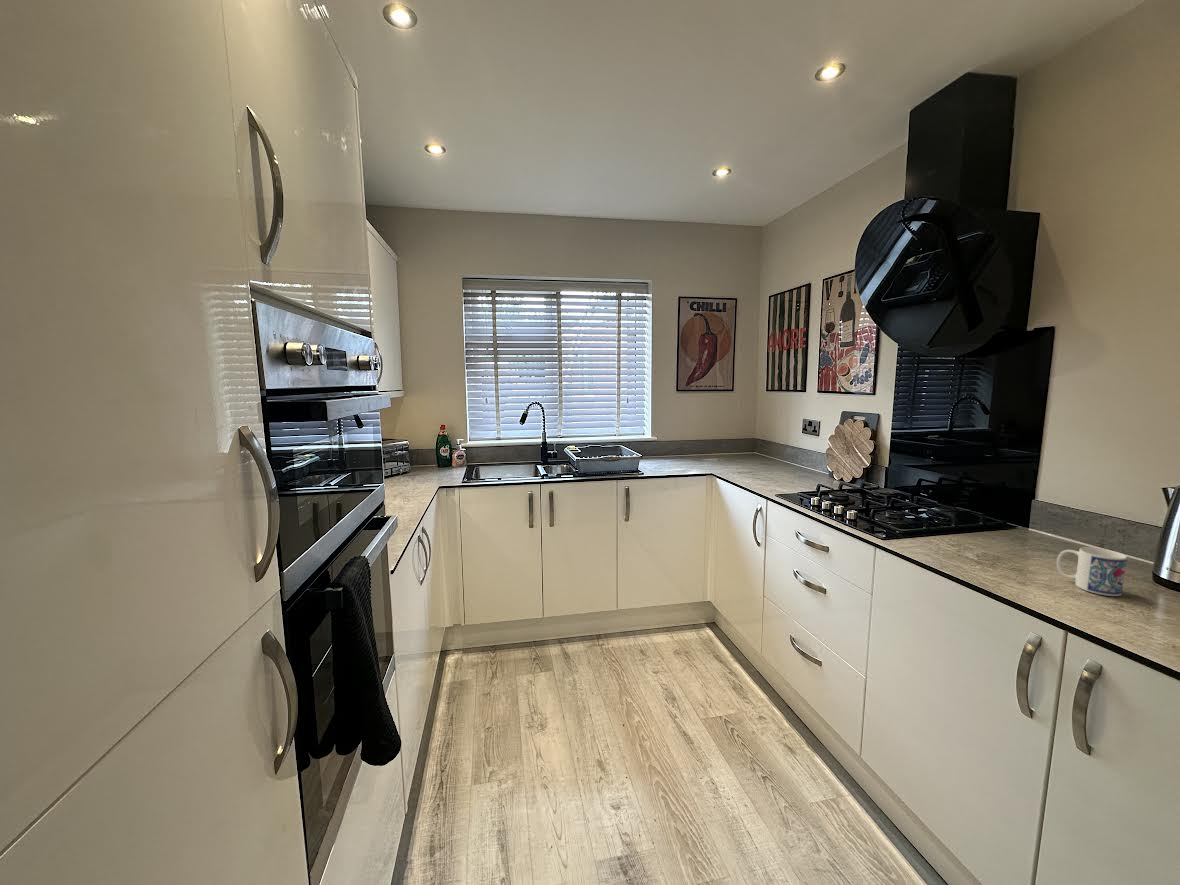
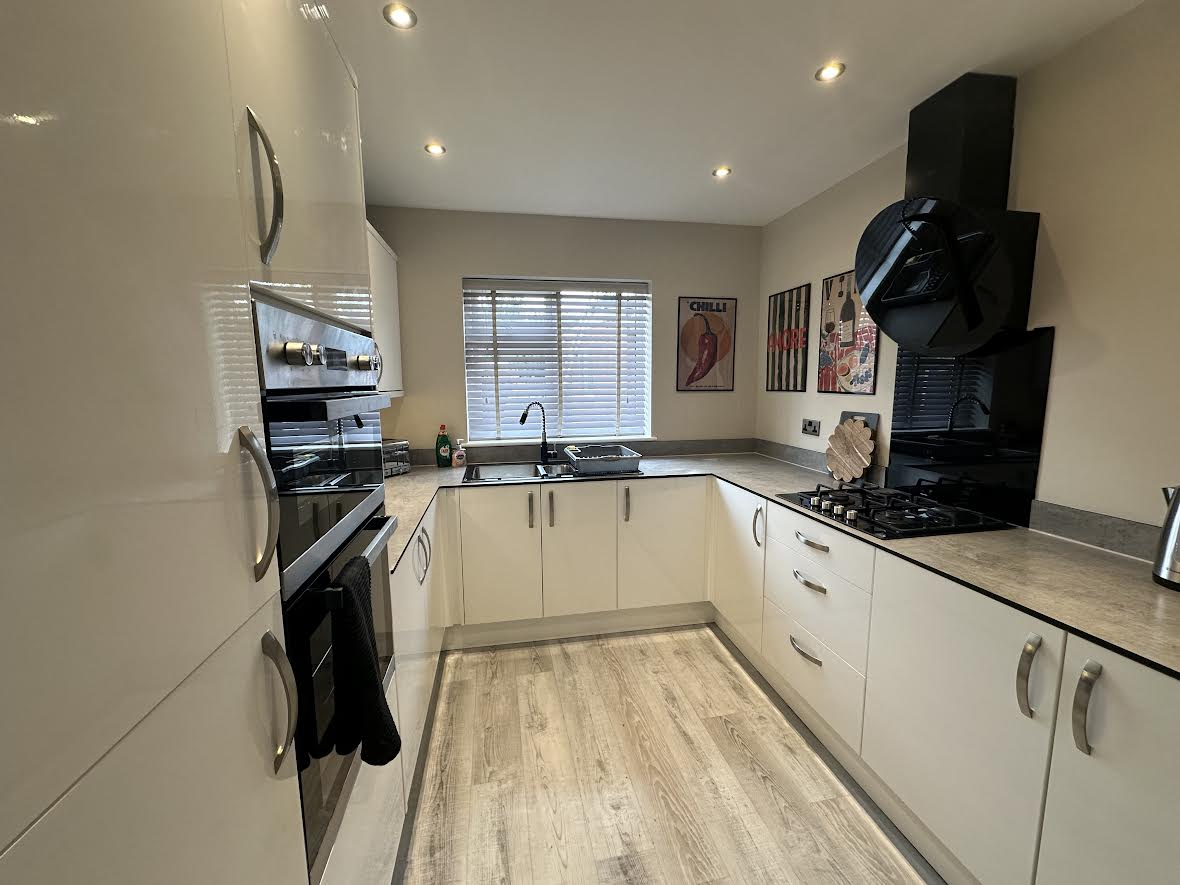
- mug (1088, 568)
